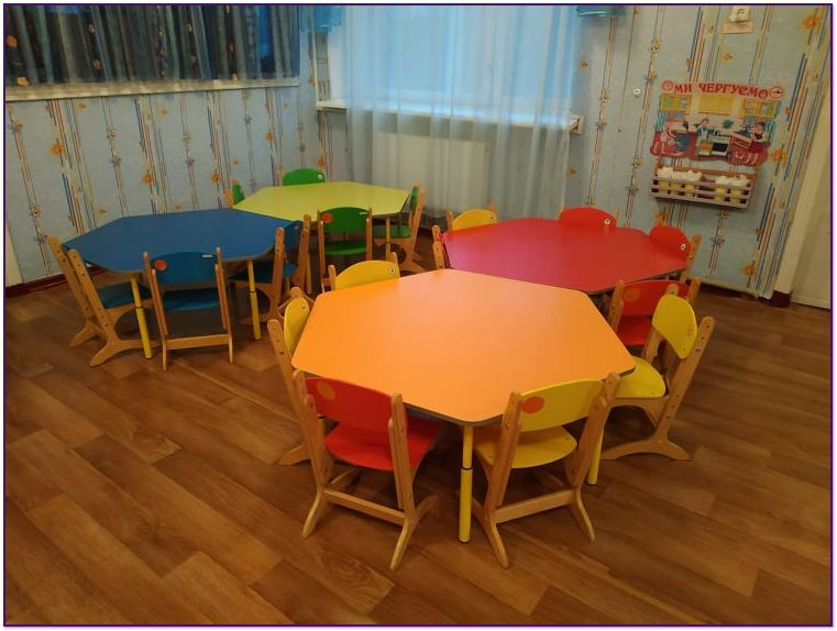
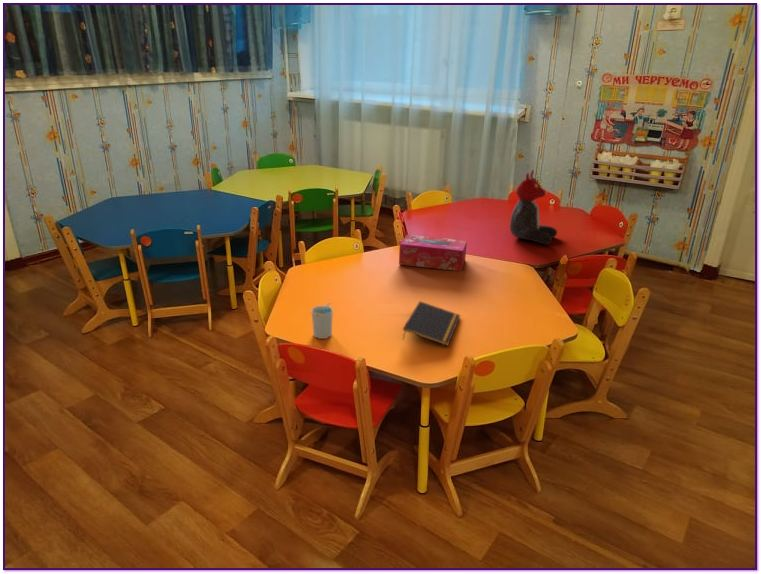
+ teddy bear (536, 206)
+ notepad (432, 322)
+ cup (322, 320)
+ tissue box (433, 252)
